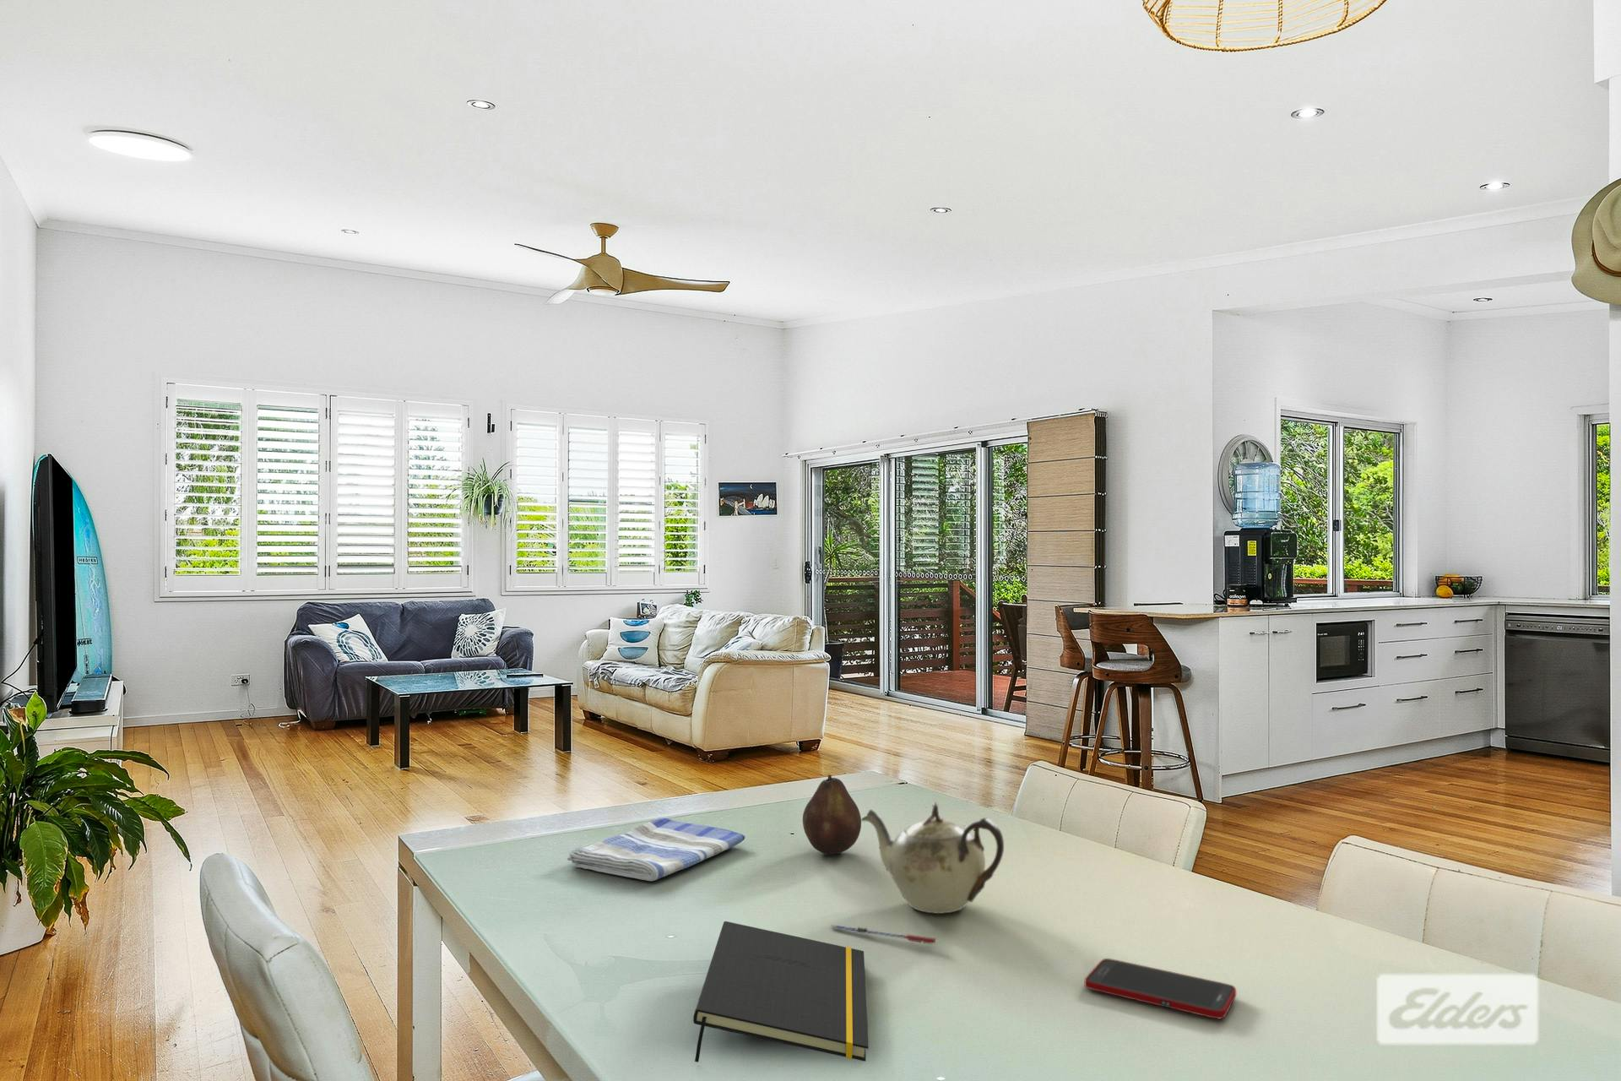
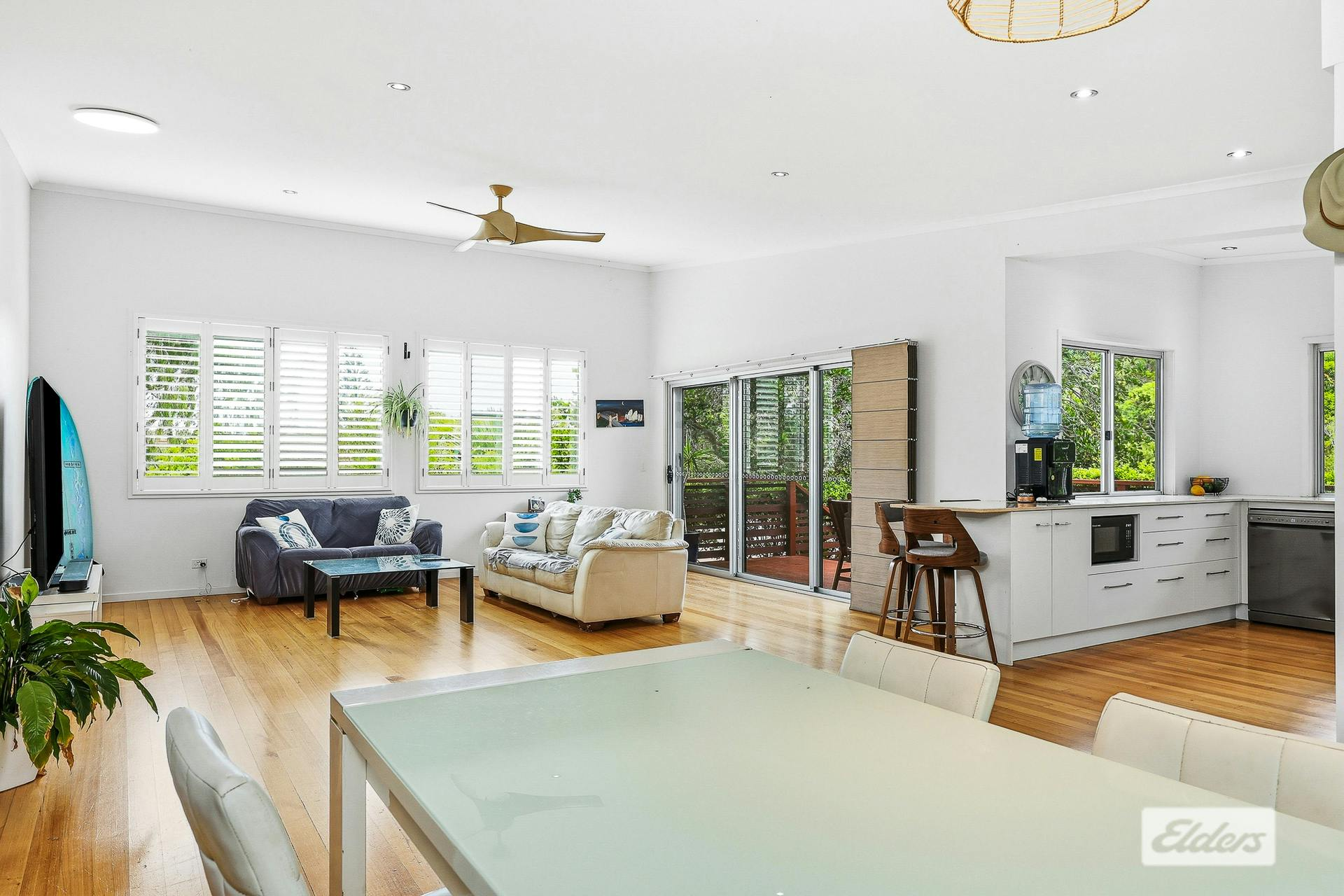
- pen (882, 933)
- notepad (786, 983)
- cell phone (1159, 987)
- teapot (929, 852)
- fruit (832, 813)
- dish towel (659, 846)
